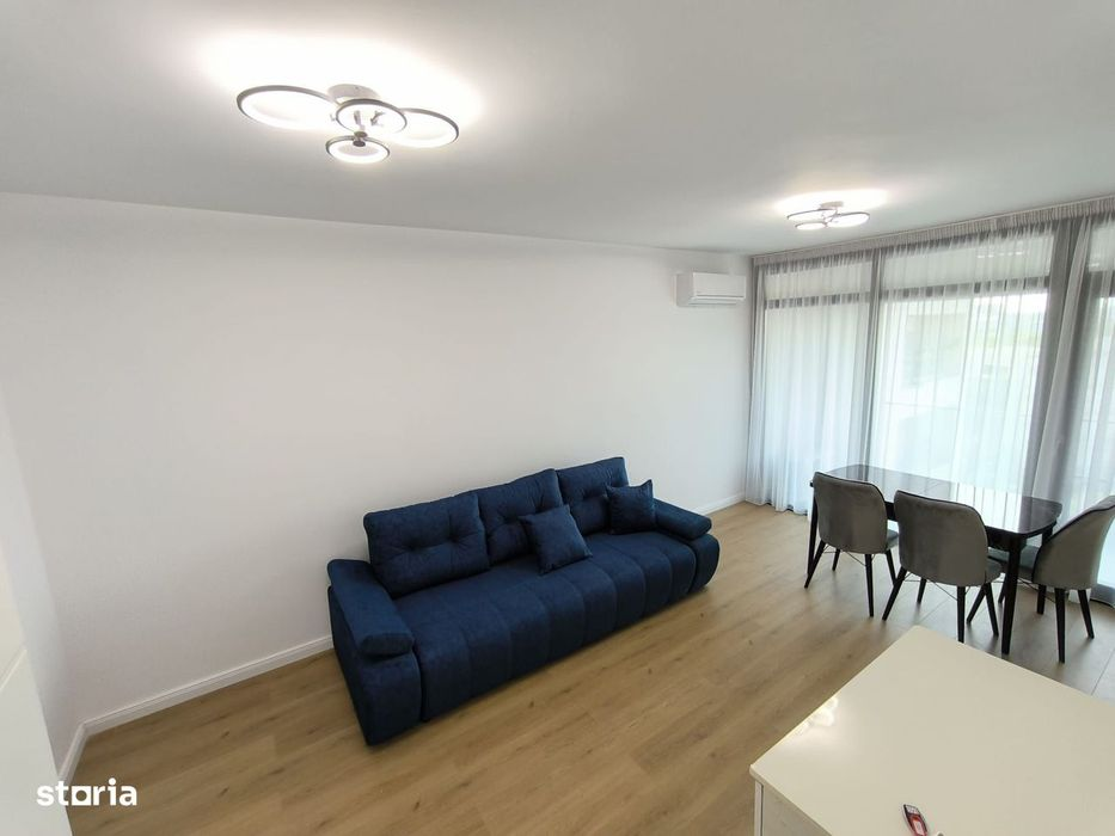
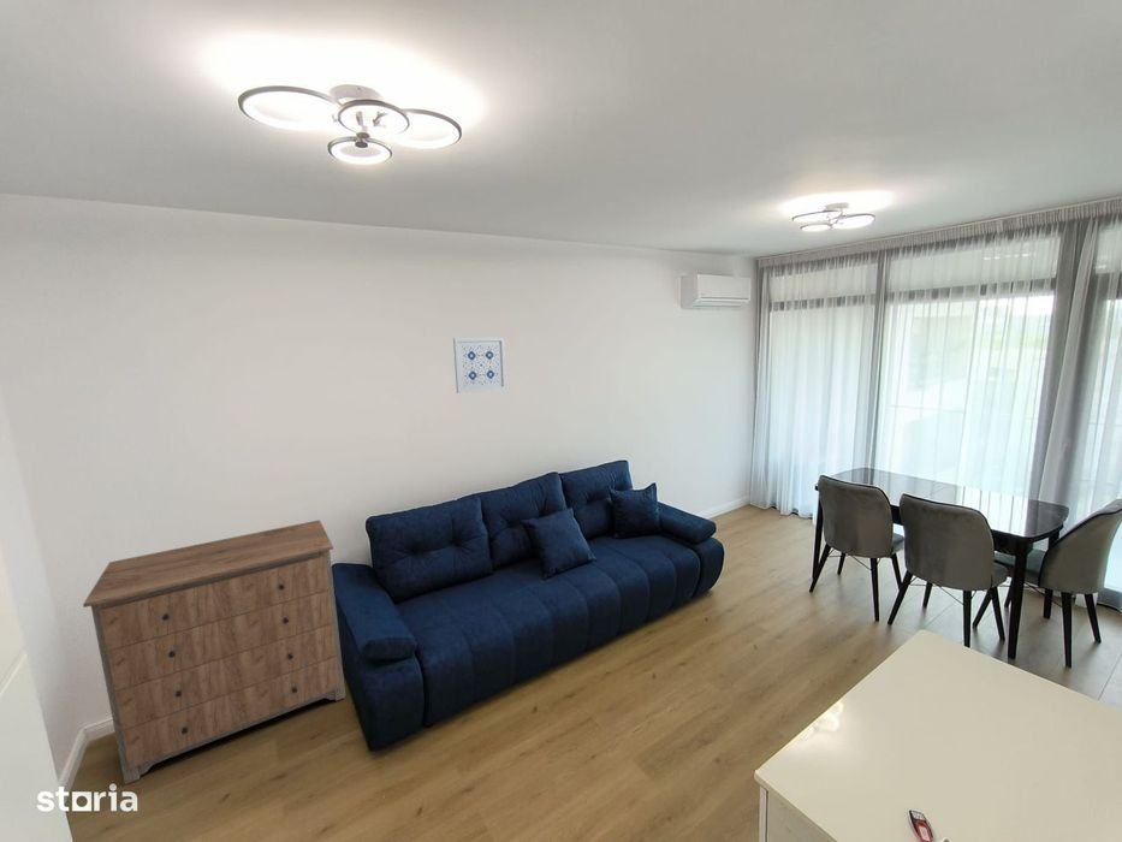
+ wall art (480, 364)
+ dresser (235, 634)
